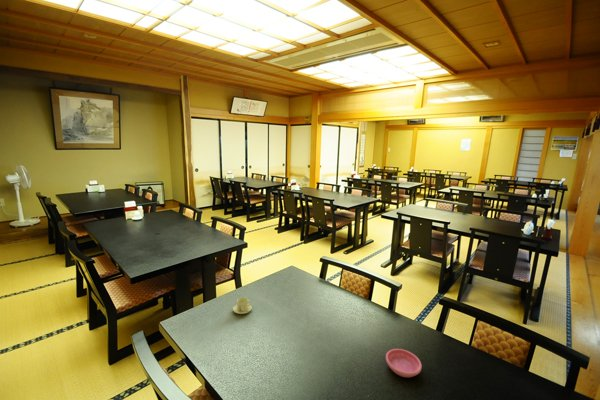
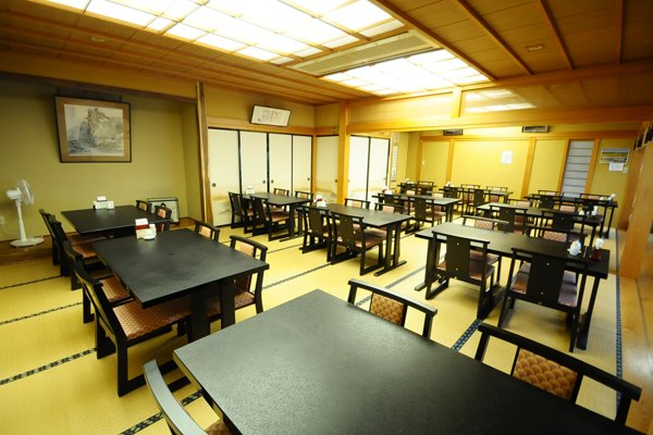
- saucer (403, 363)
- chinaware (242, 305)
